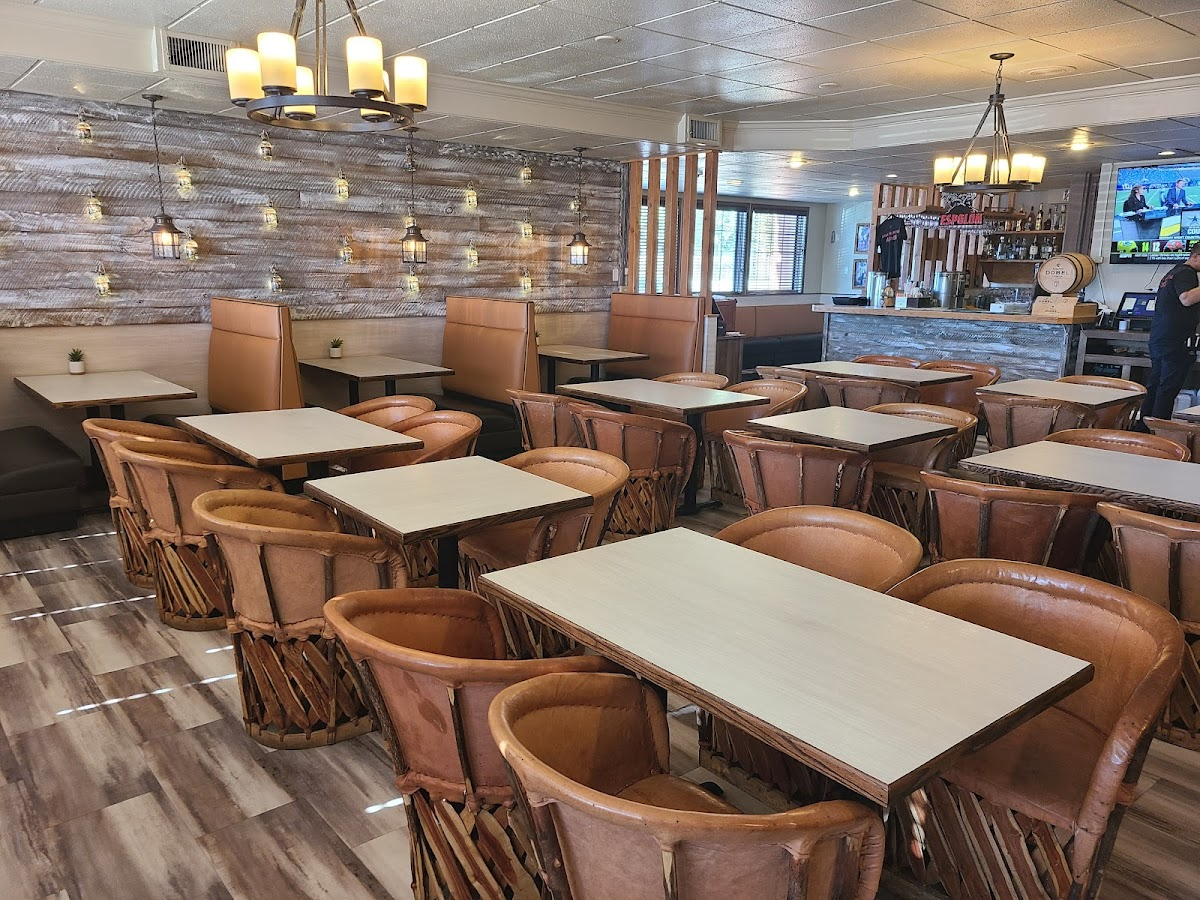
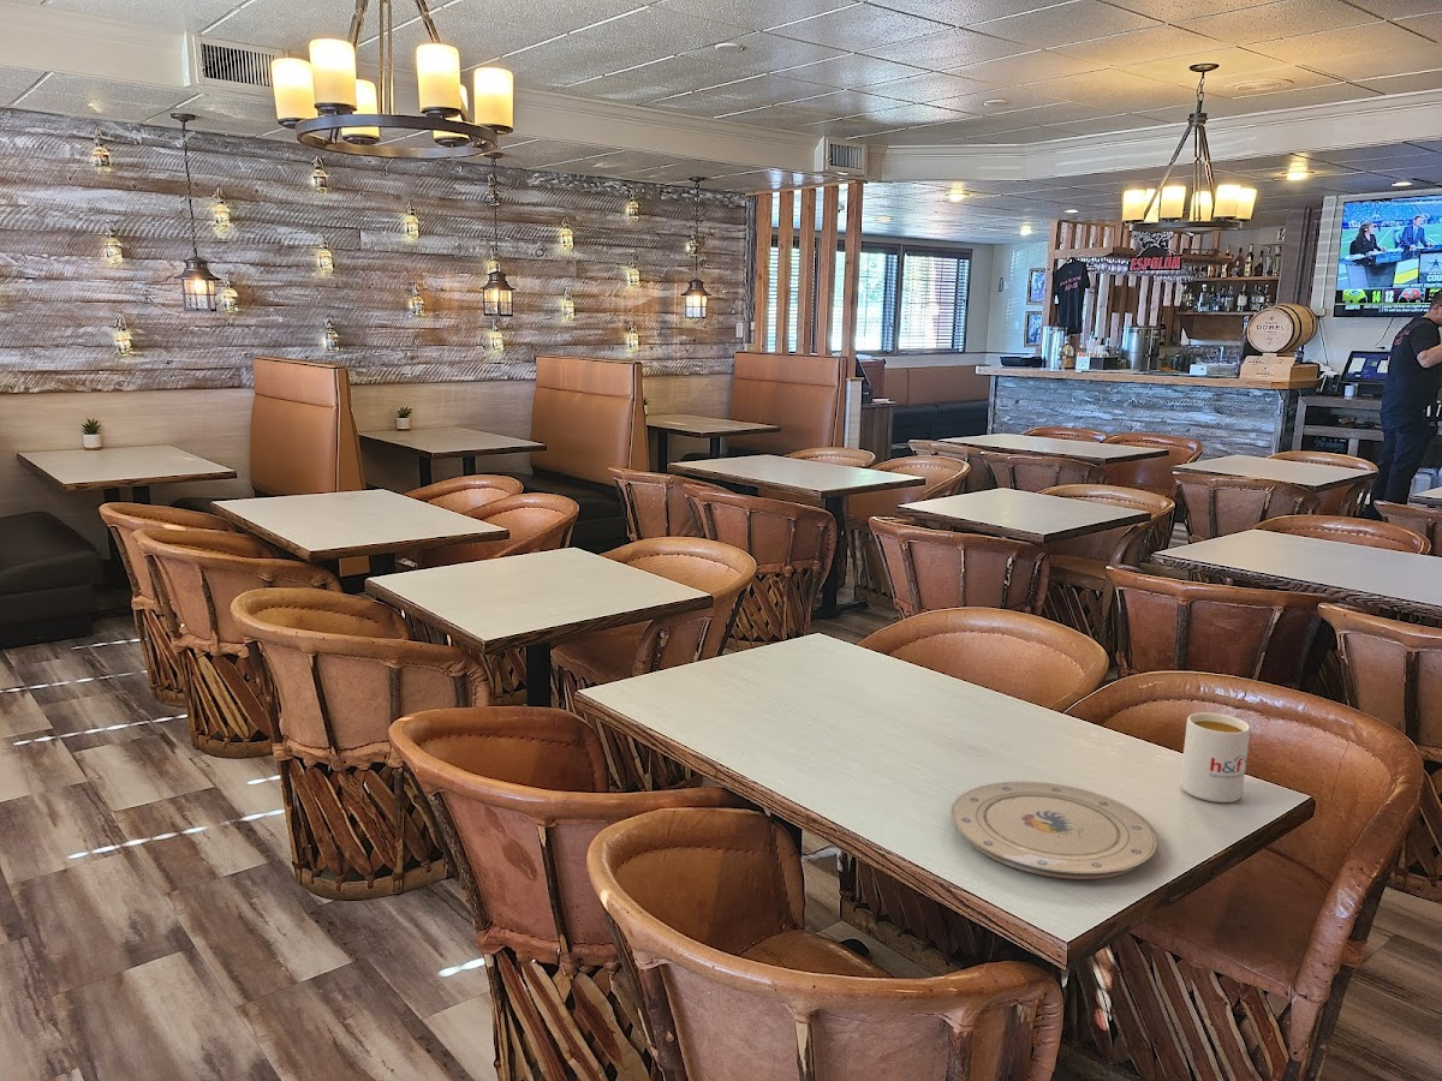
+ plate (1050, 826)
+ mug (1221, 754)
